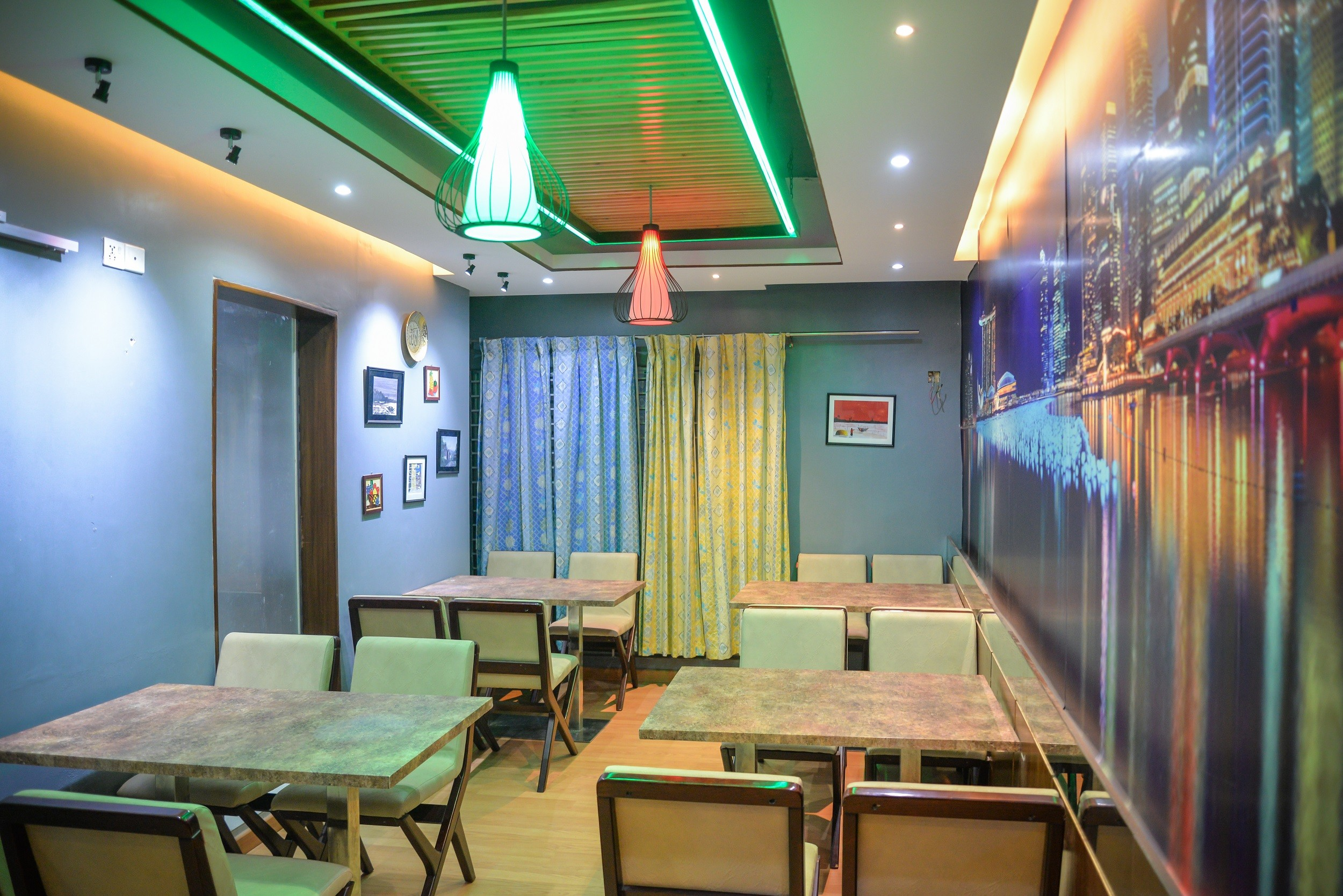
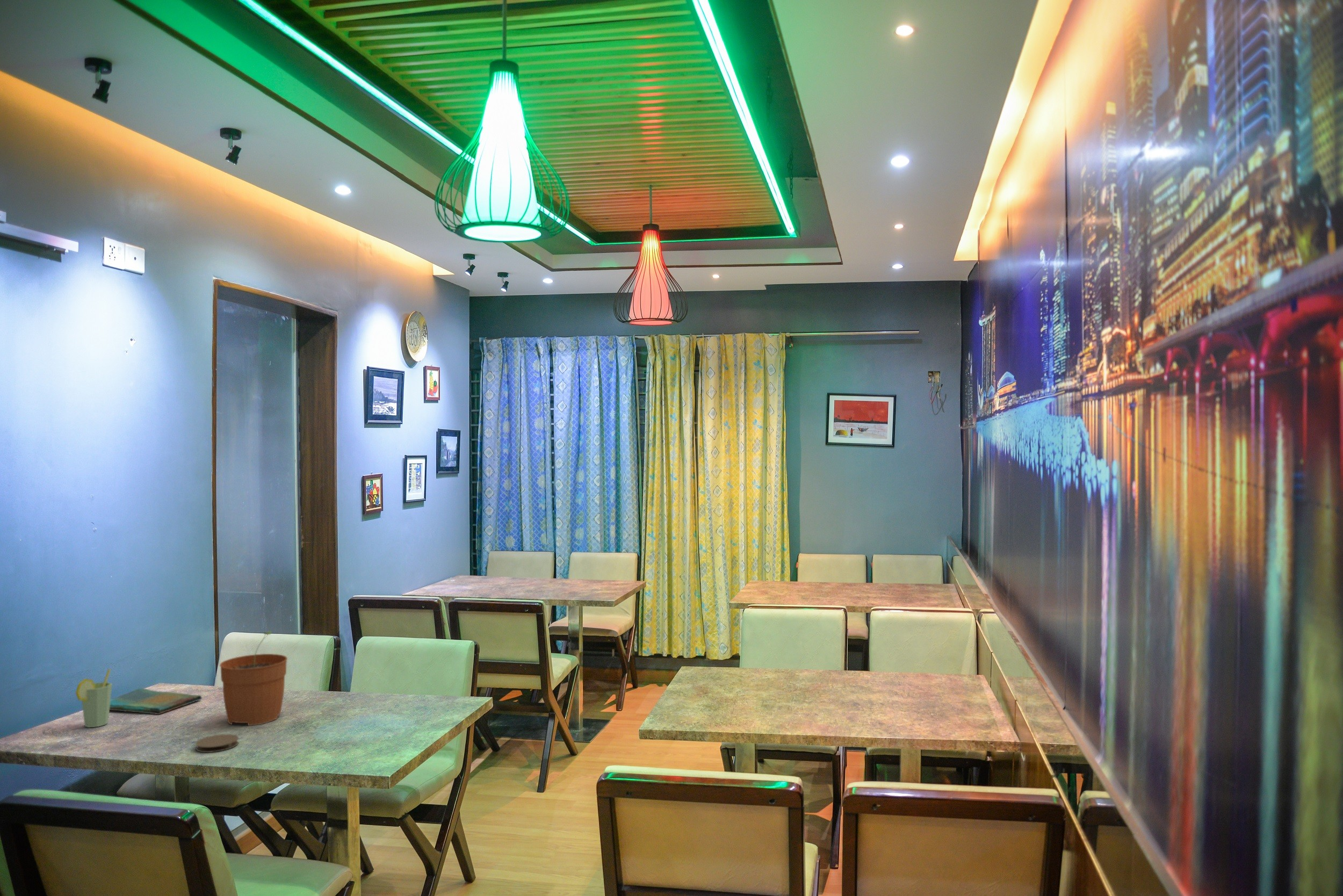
+ coaster (217, 743)
+ cup (93, 699)
+ dish towel (150, 700)
+ plant pot (254, 675)
